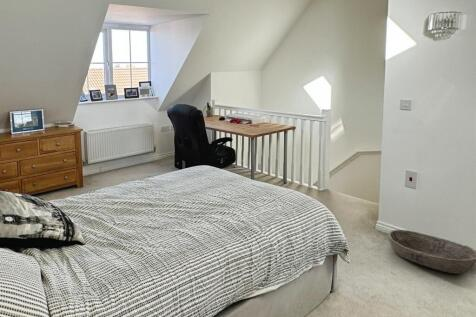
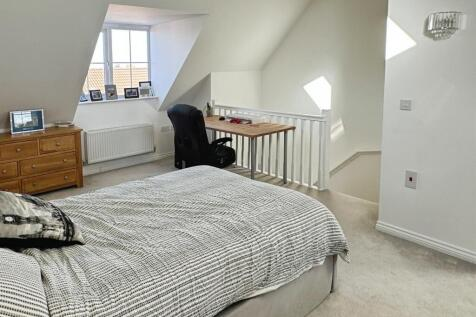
- basket (430, 251)
